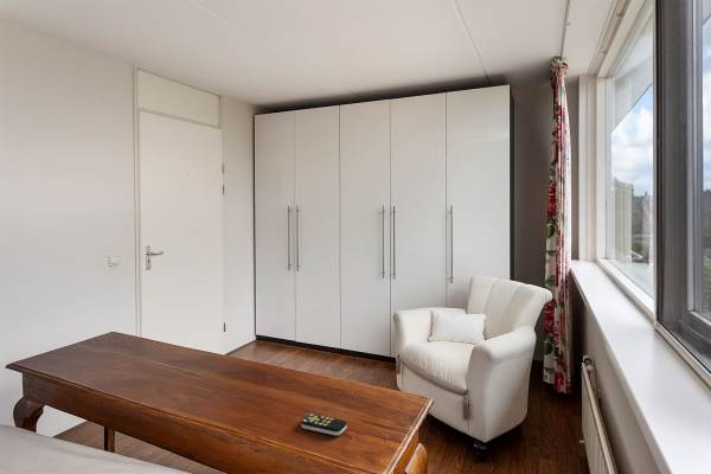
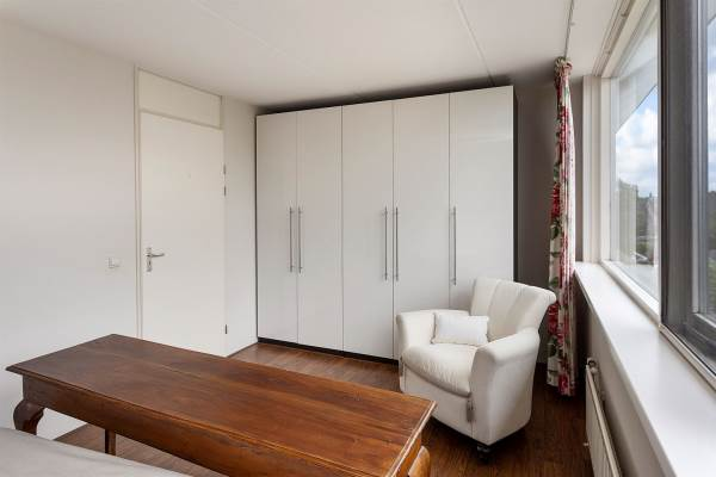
- remote control (324, 424)
